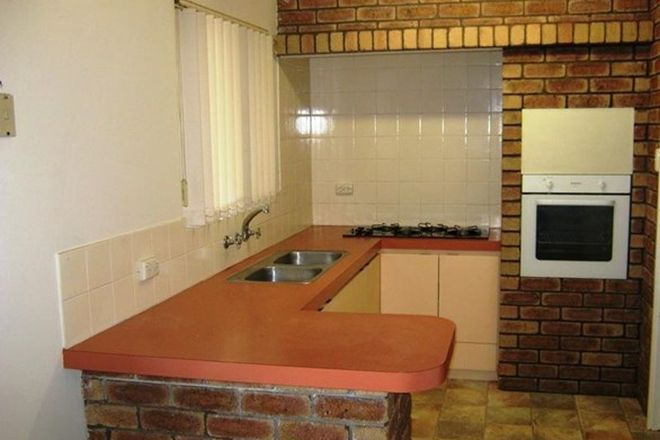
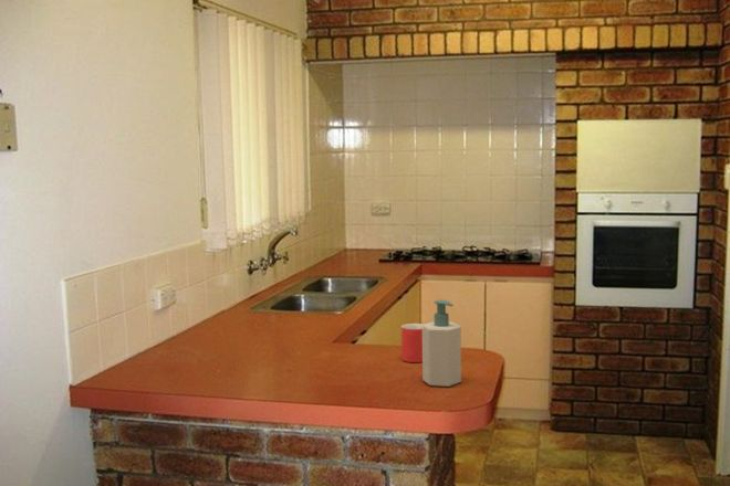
+ mug (421, 342)
+ soap bottle (441, 341)
